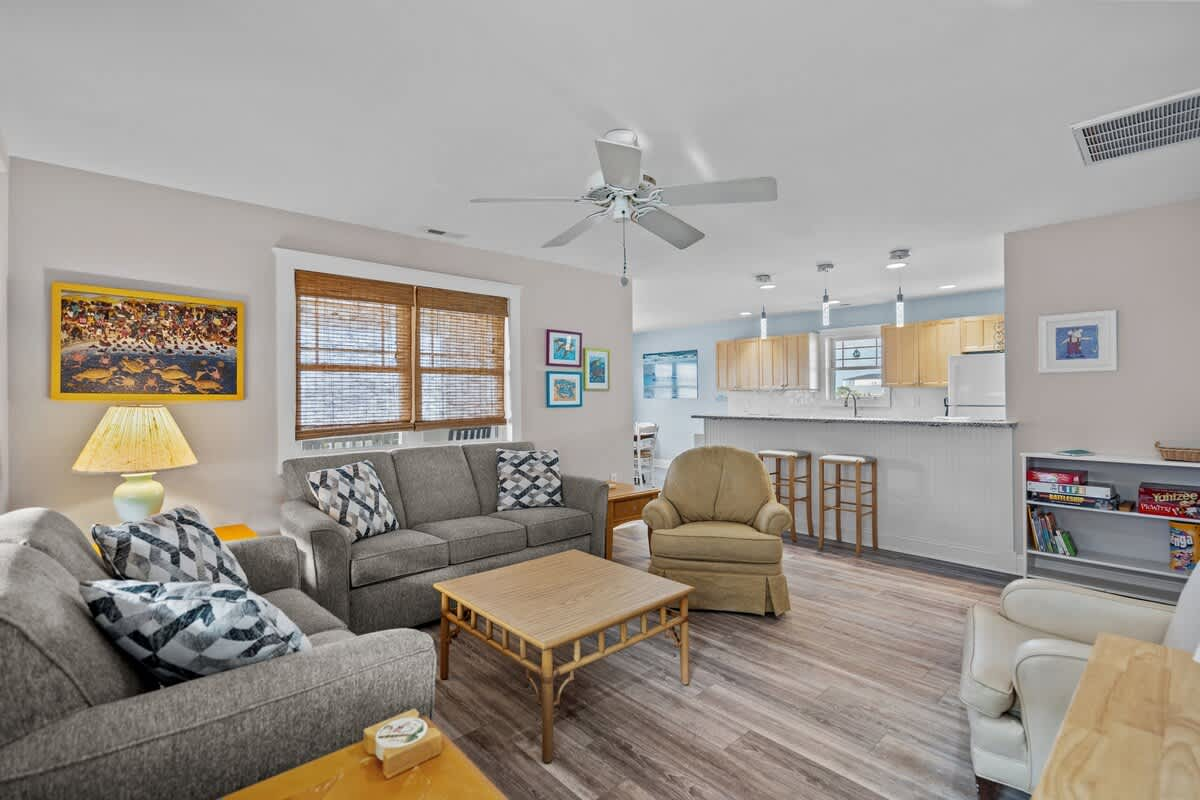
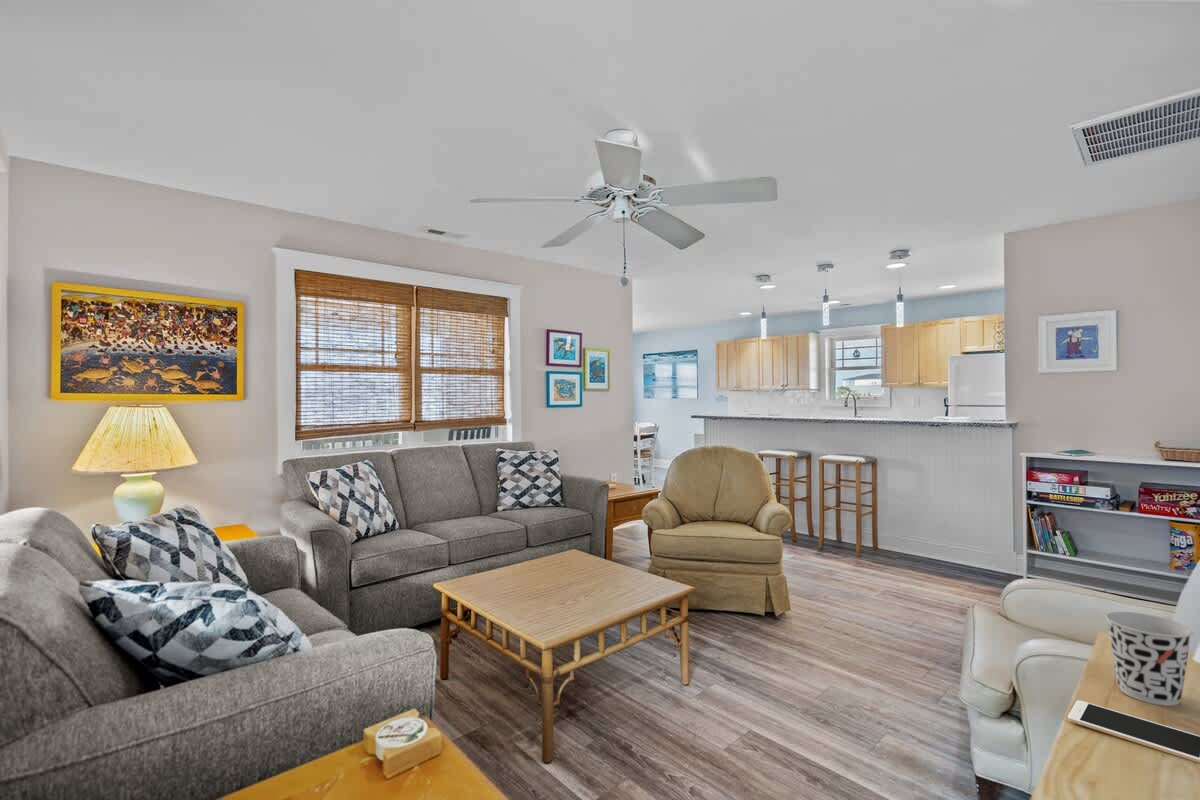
+ cell phone (1142, 731)
+ cup (1147, 658)
